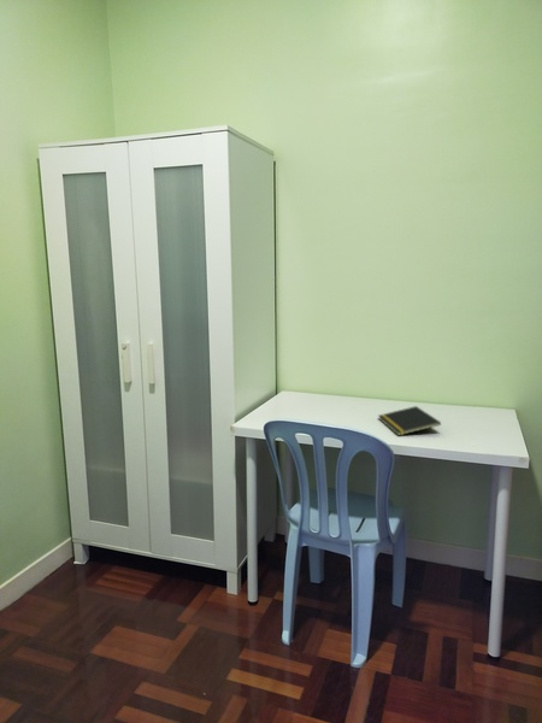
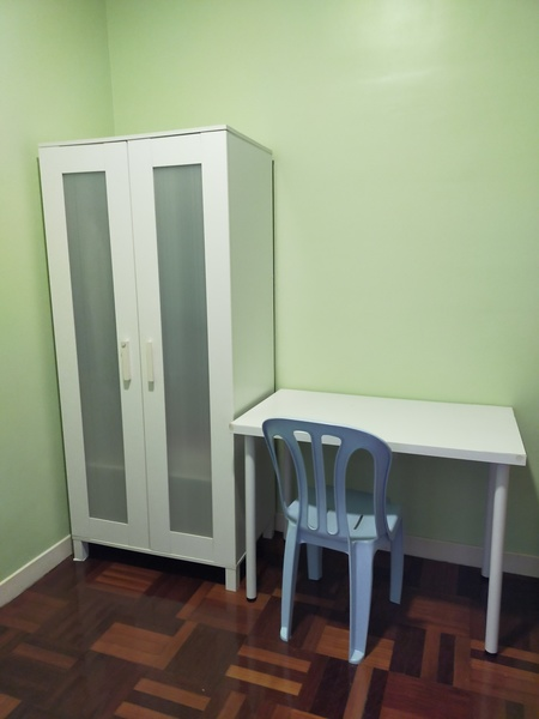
- notepad (407, 419)
